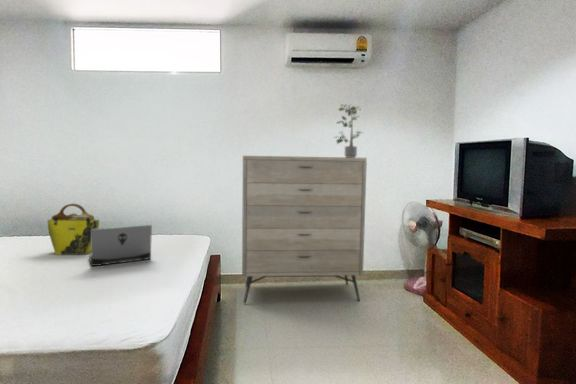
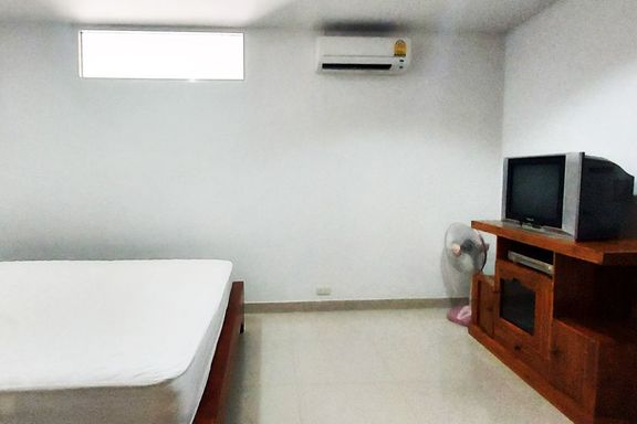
- tote bag (73, 228)
- laptop computer (120, 241)
- dresser (301, 226)
- potted plant (346, 126)
